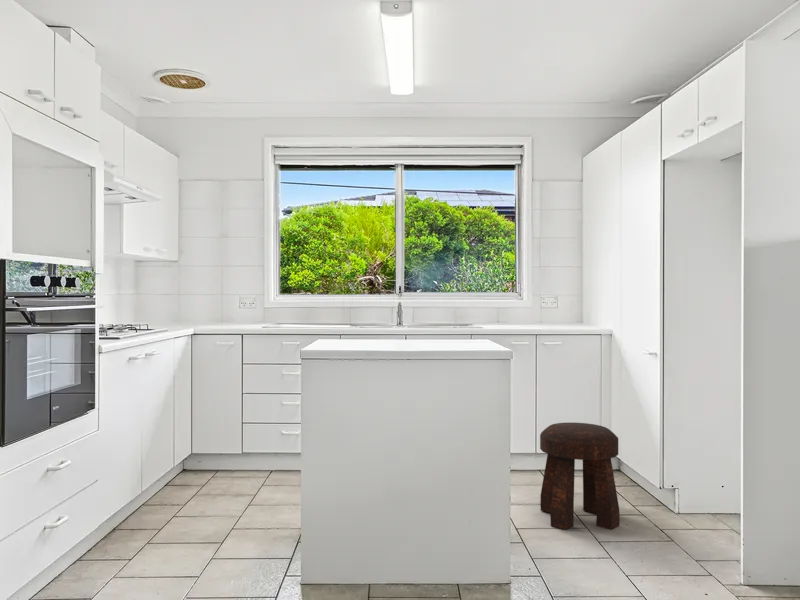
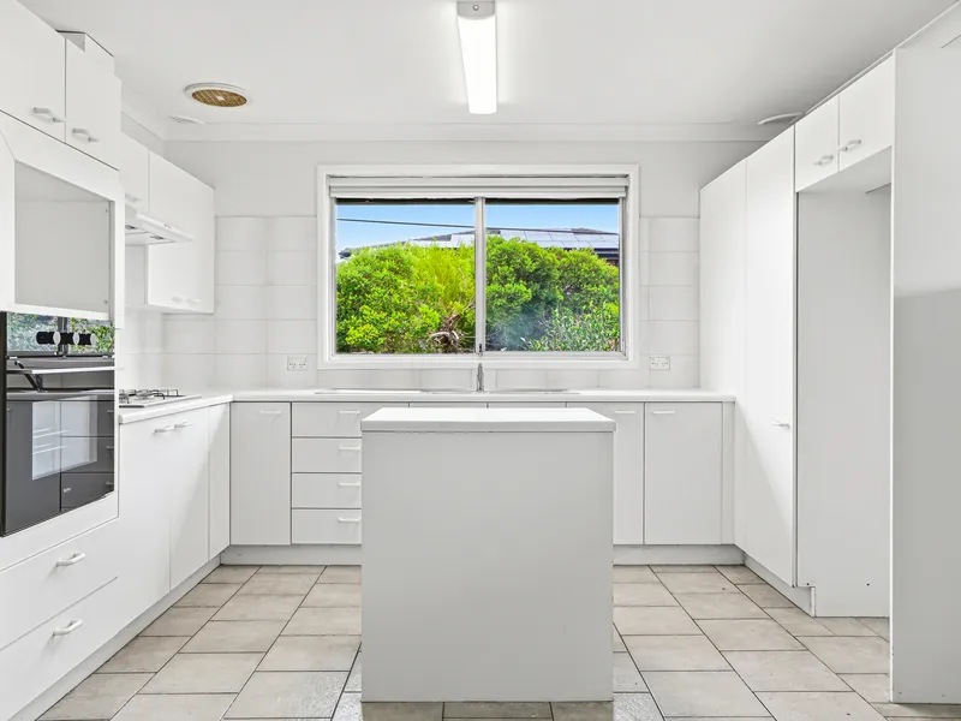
- stool (574, 471)
